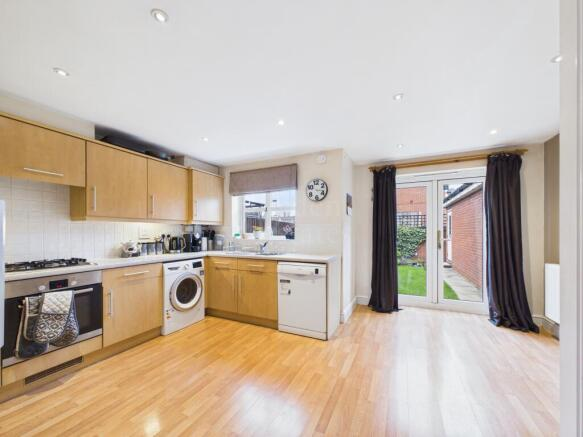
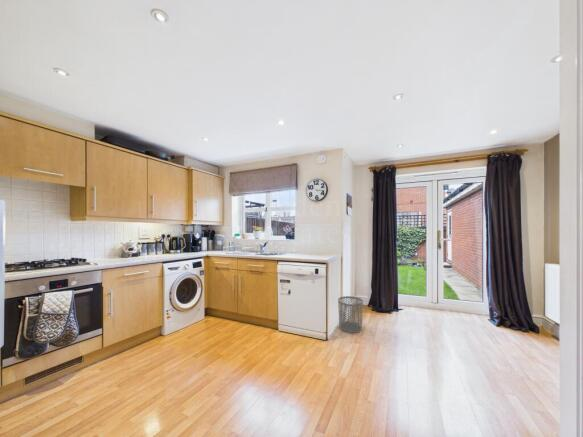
+ waste bin (350, 314)
